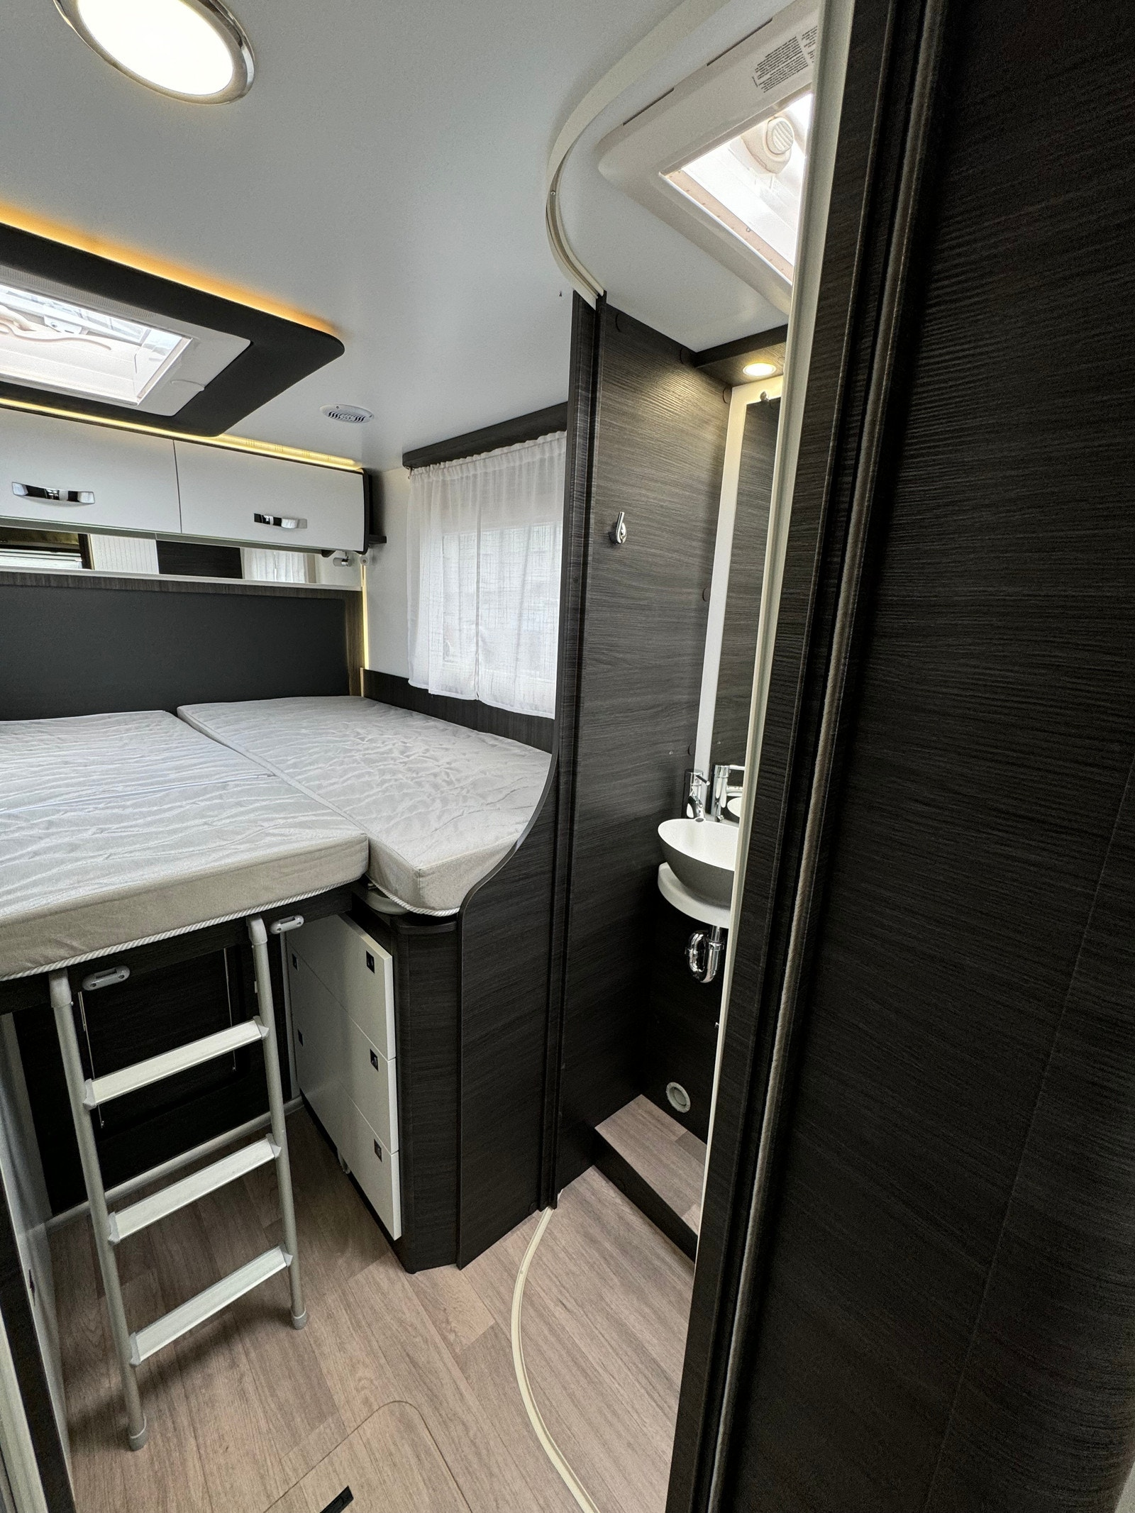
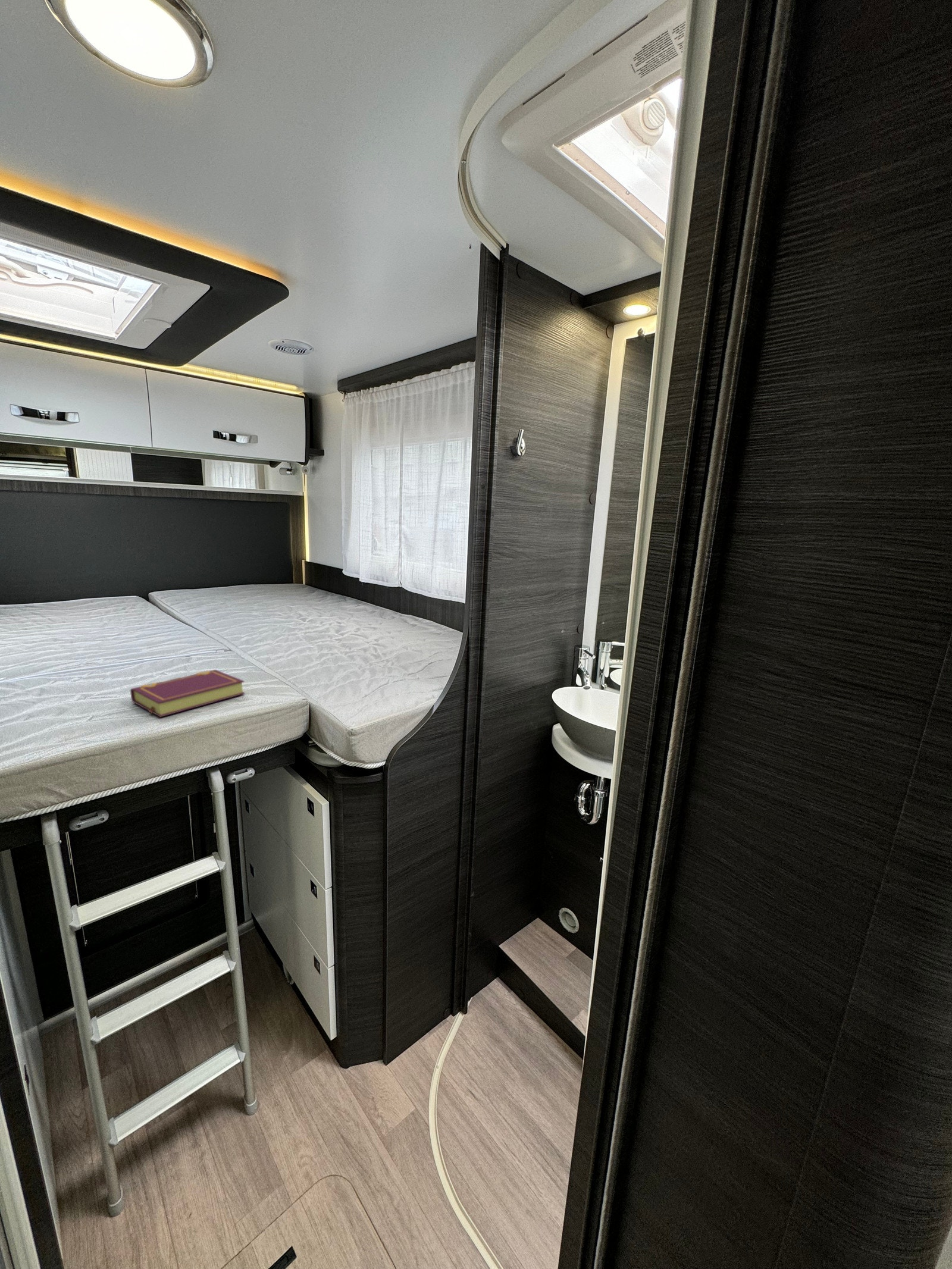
+ book (187, 691)
